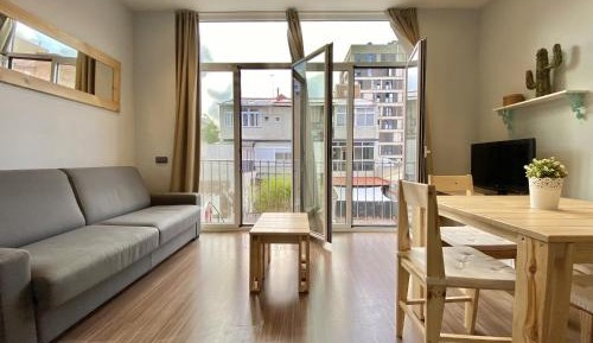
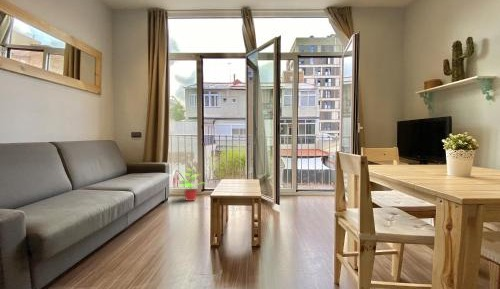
+ potted plant (190, 182)
